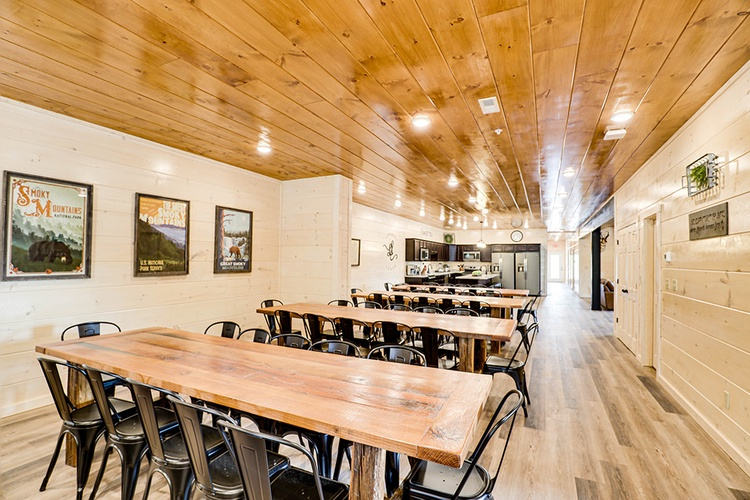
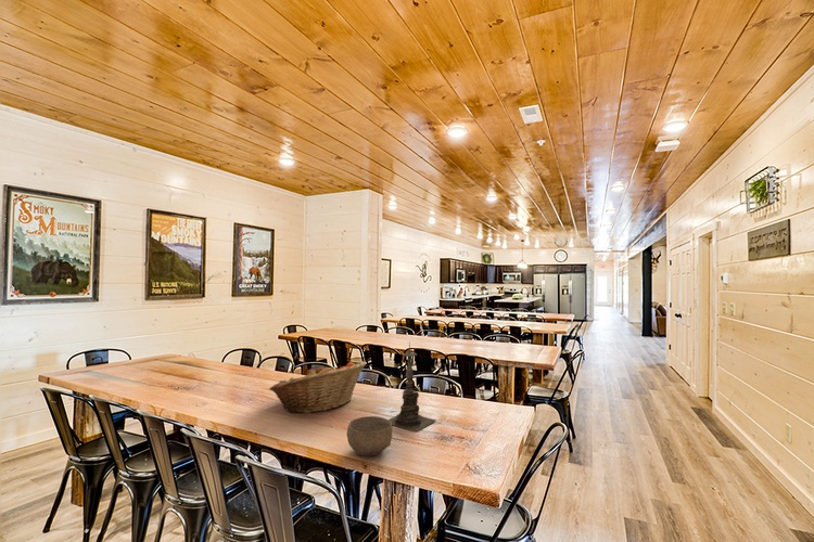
+ bowl (369, 437)
+ candle holder (409, 382)
+ fruit basket (320, 383)
